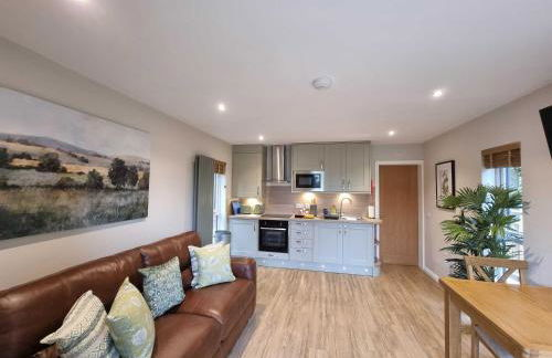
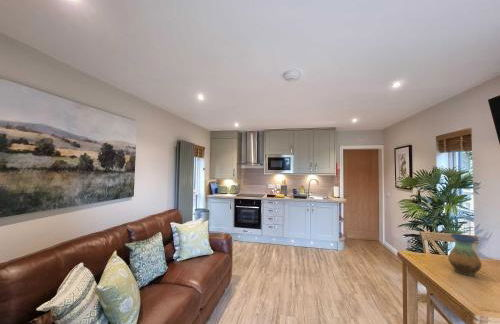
+ vase (464, 254)
